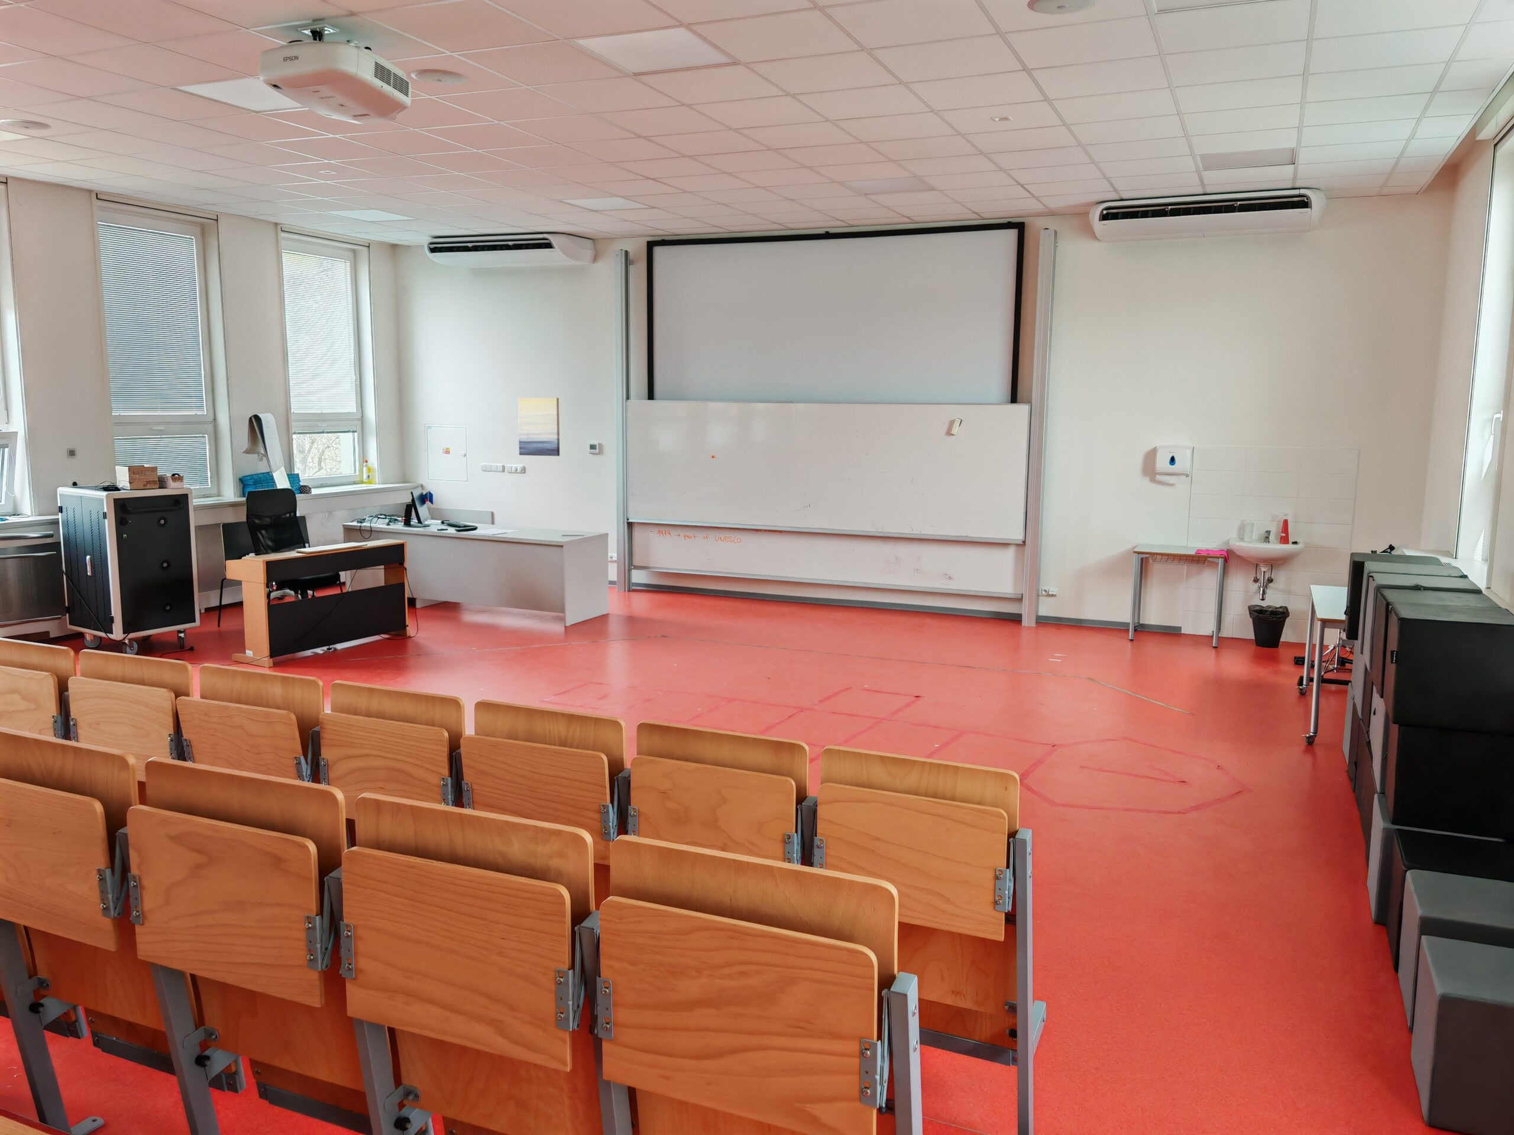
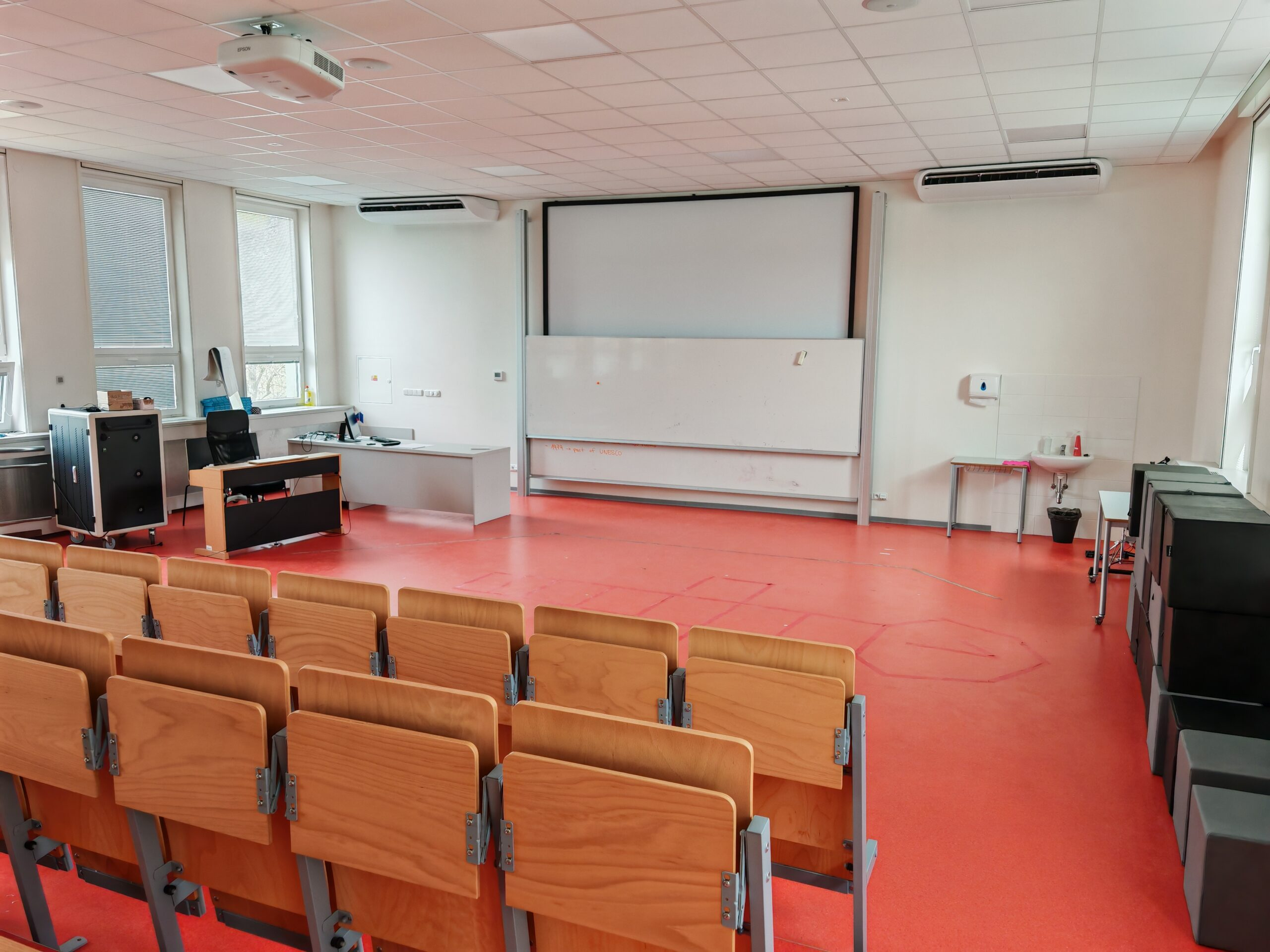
- wall art (538, 427)
